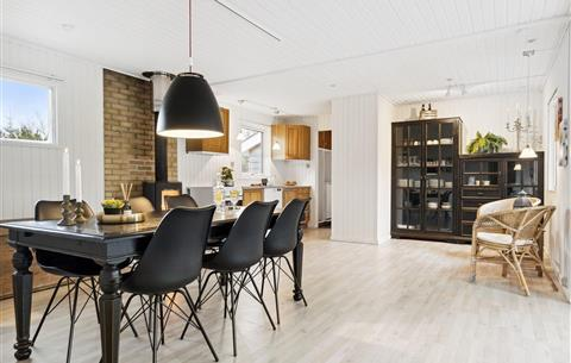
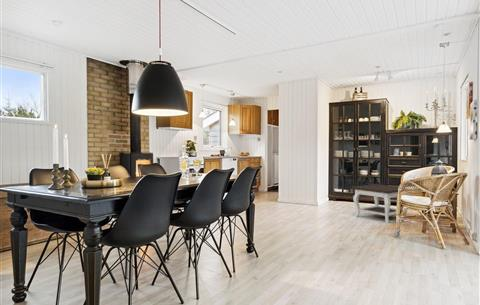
+ side table (378, 202)
